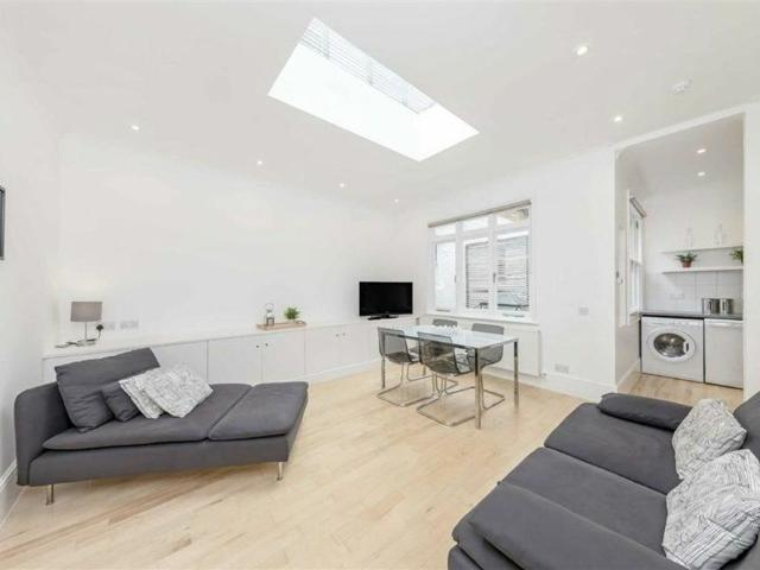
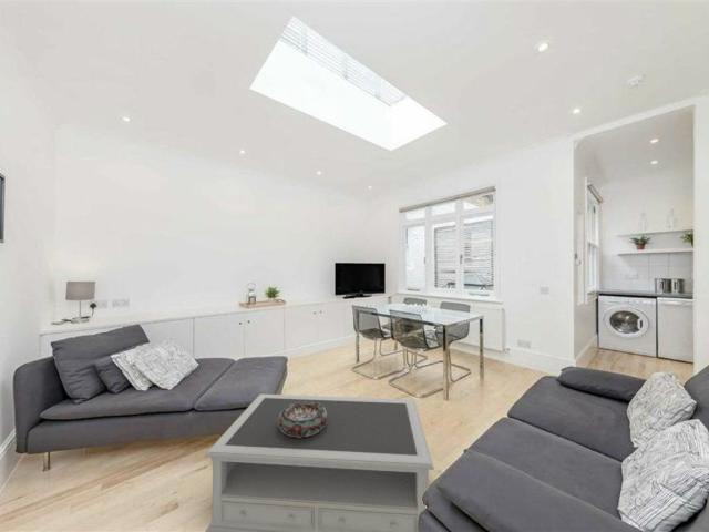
+ coffee table (327, 459)
+ decorative bowl (302, 418)
